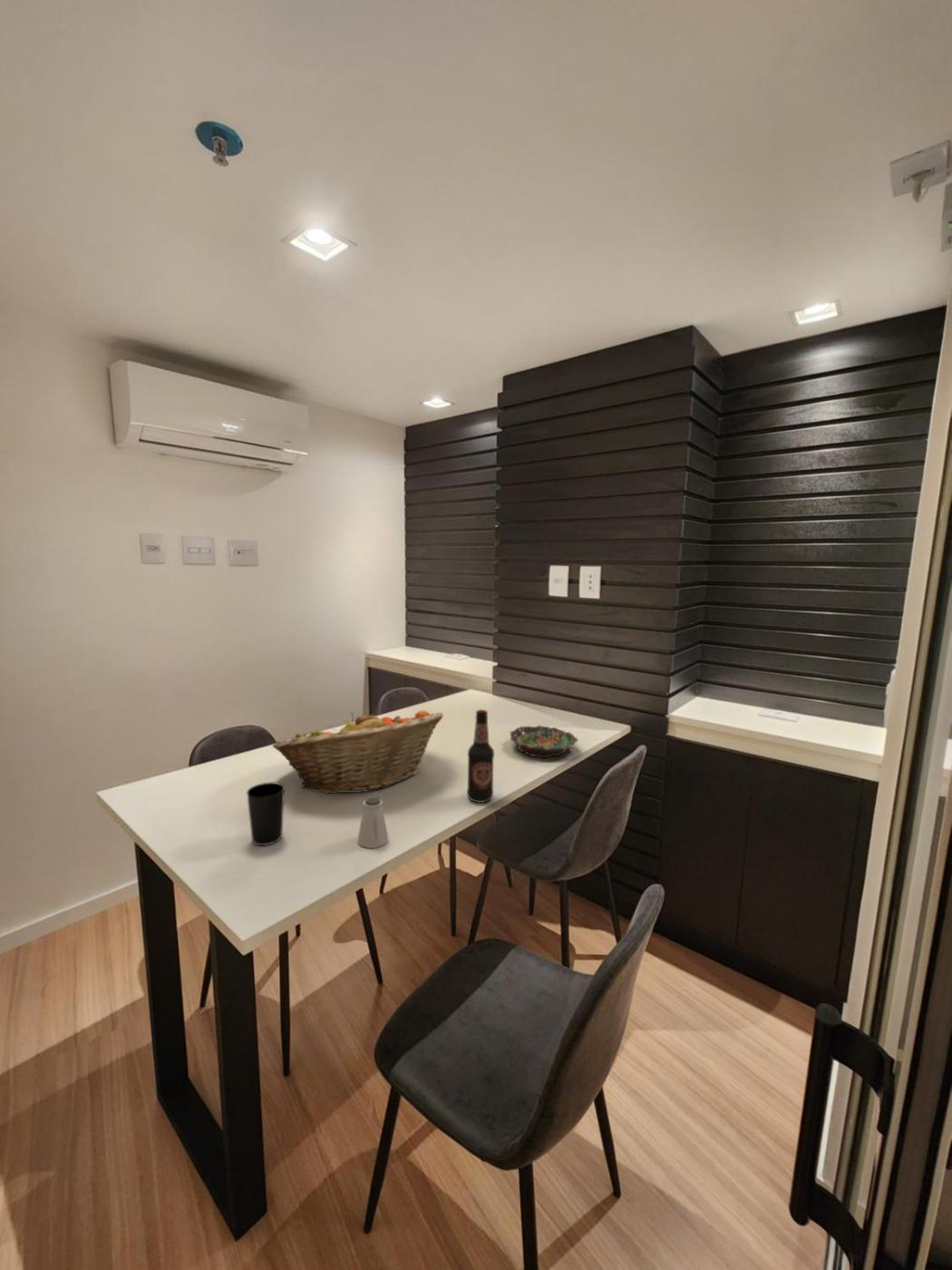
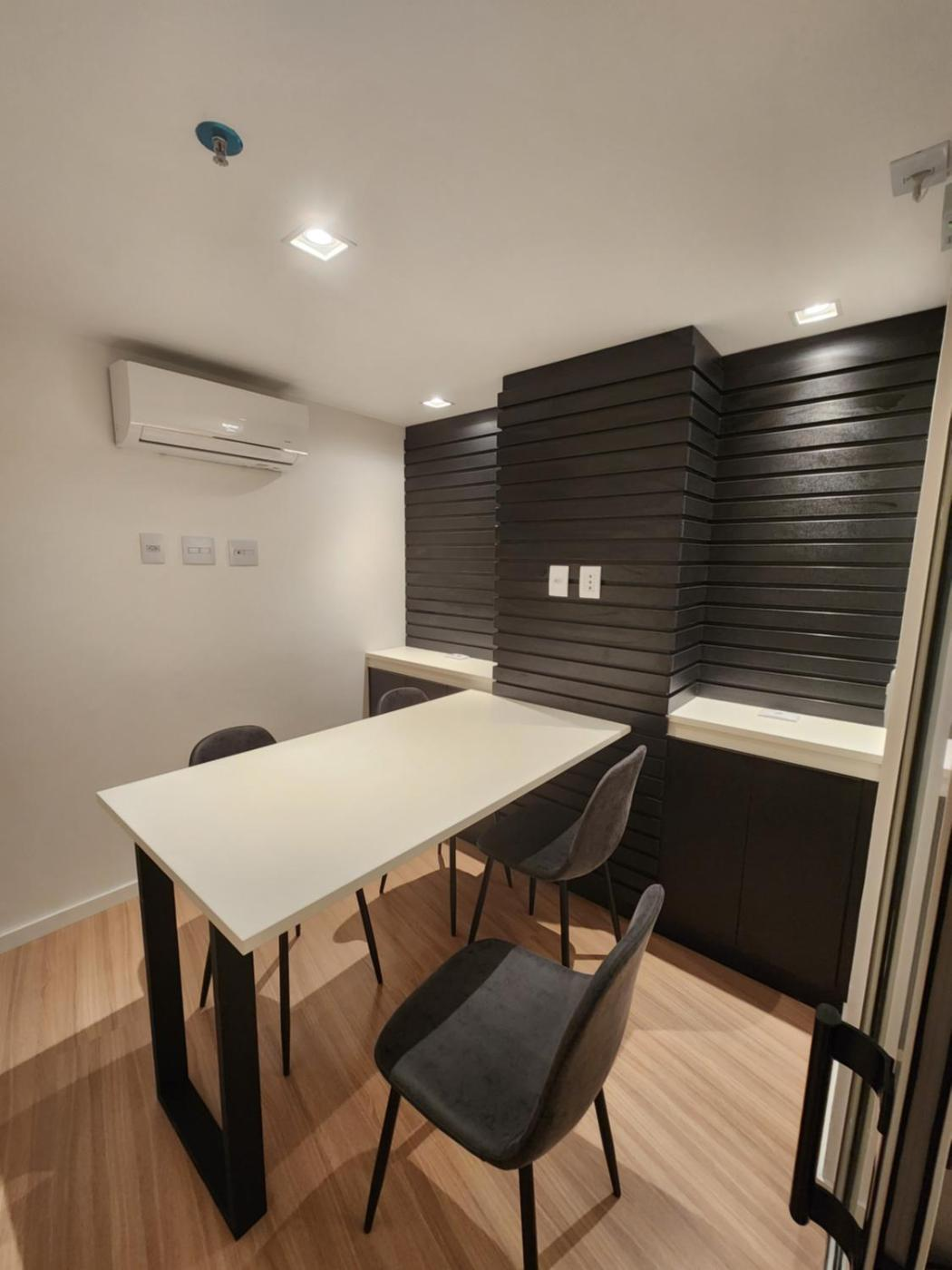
- cup (267, 814)
- bowl (542, 742)
- fruit basket (363, 742)
- bottle (481, 755)
- saltshaker (373, 819)
